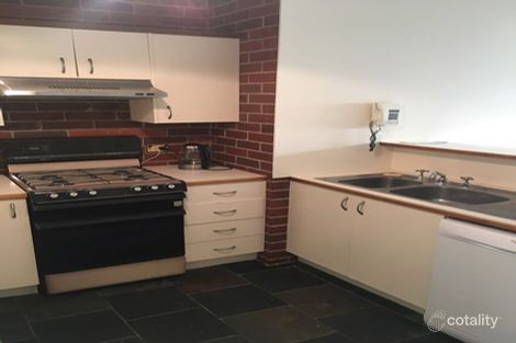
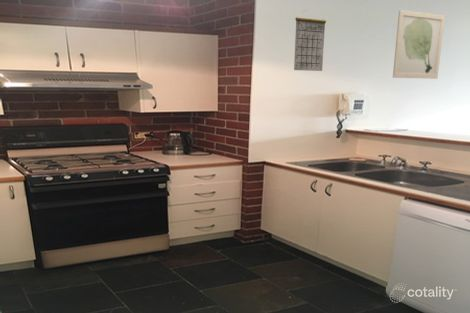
+ wall art (419, 46)
+ calendar (309, 38)
